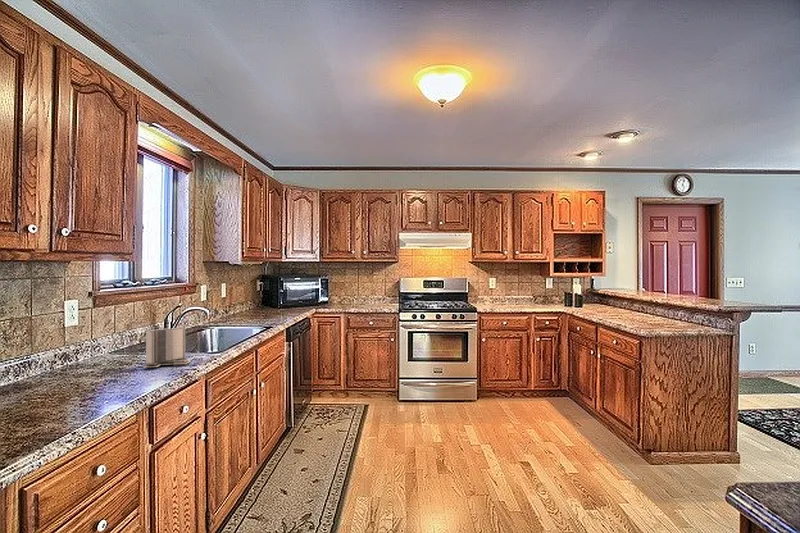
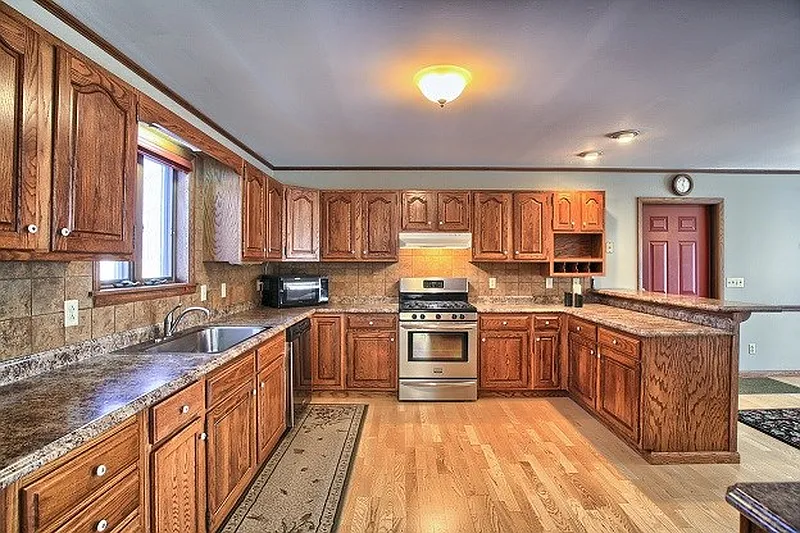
- architectural model (169, 347)
